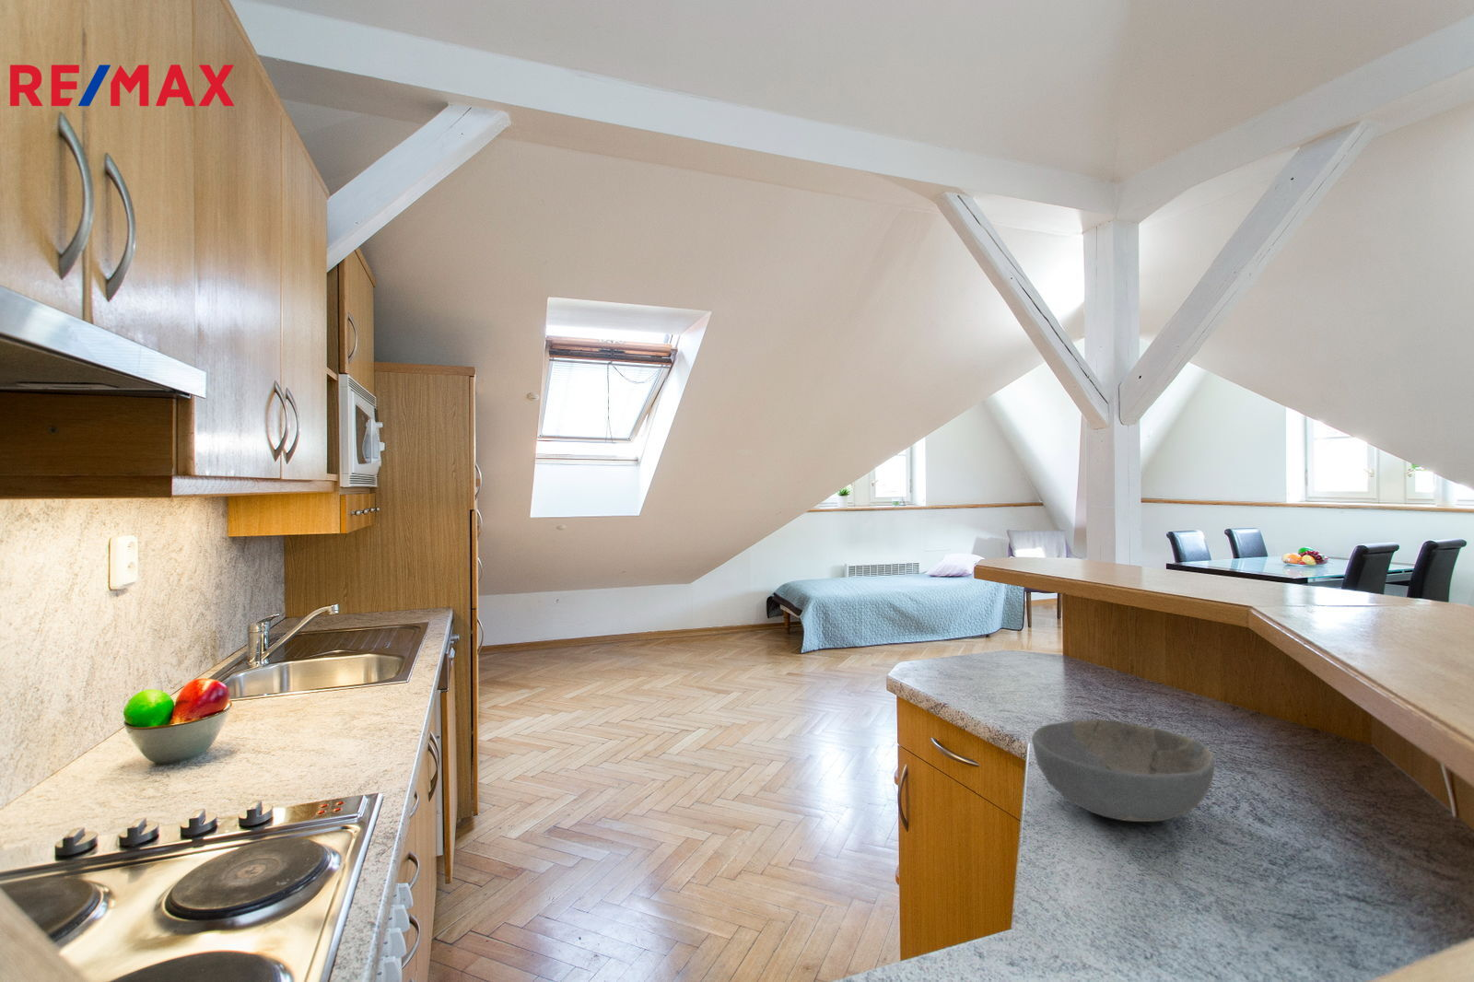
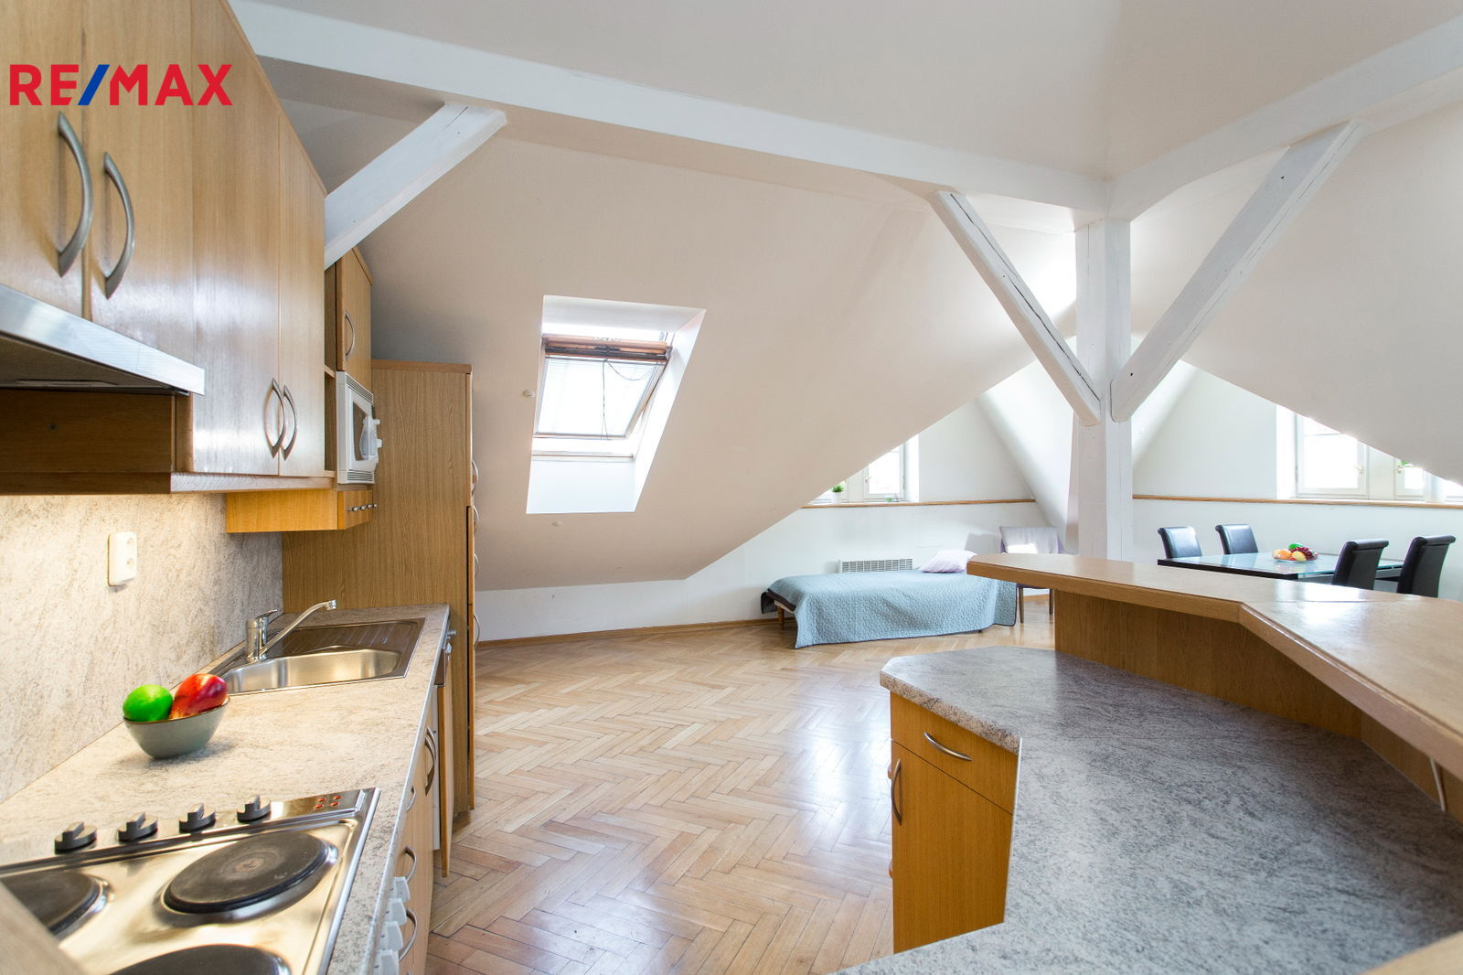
- bowl (1119, 776)
